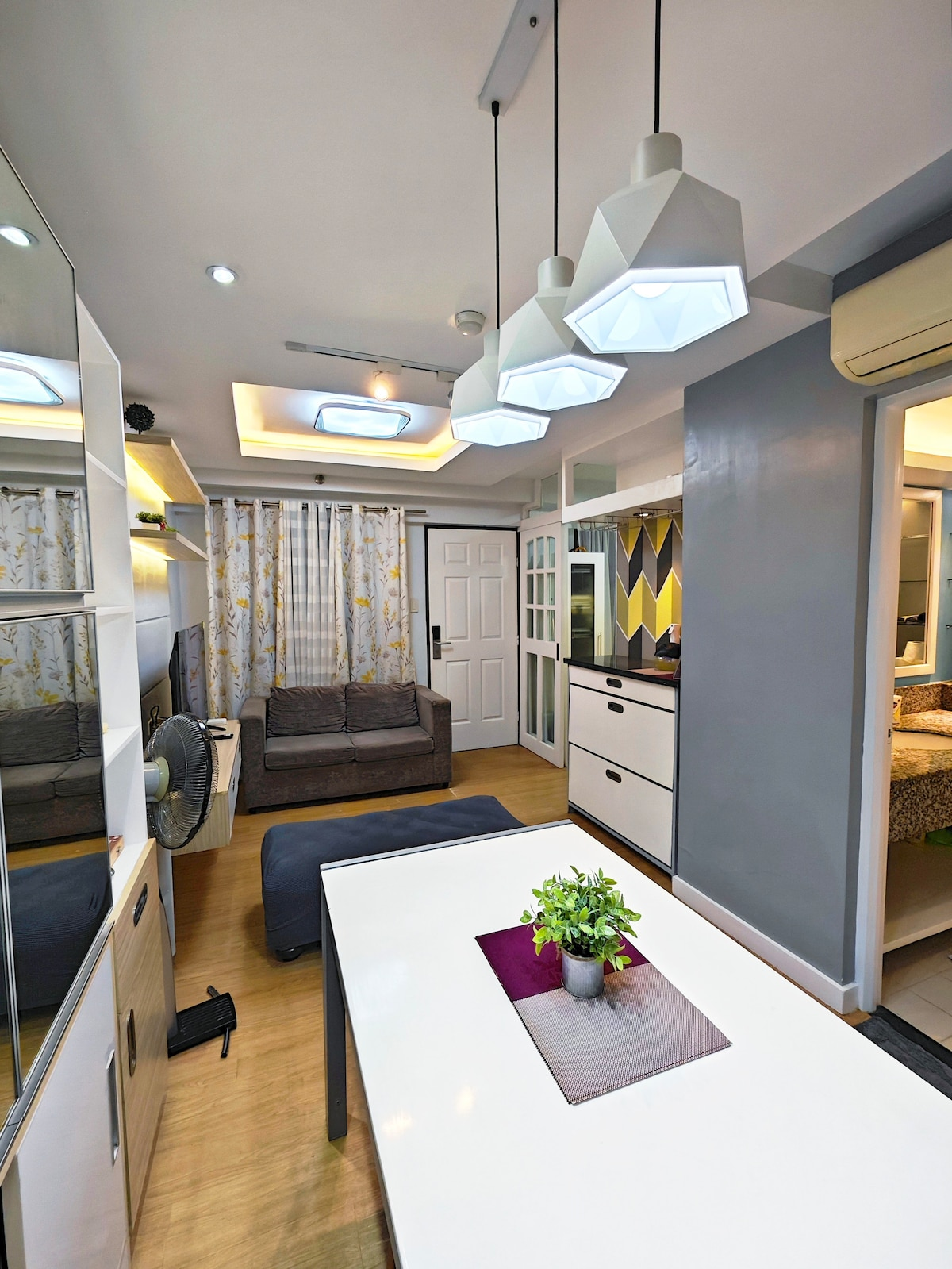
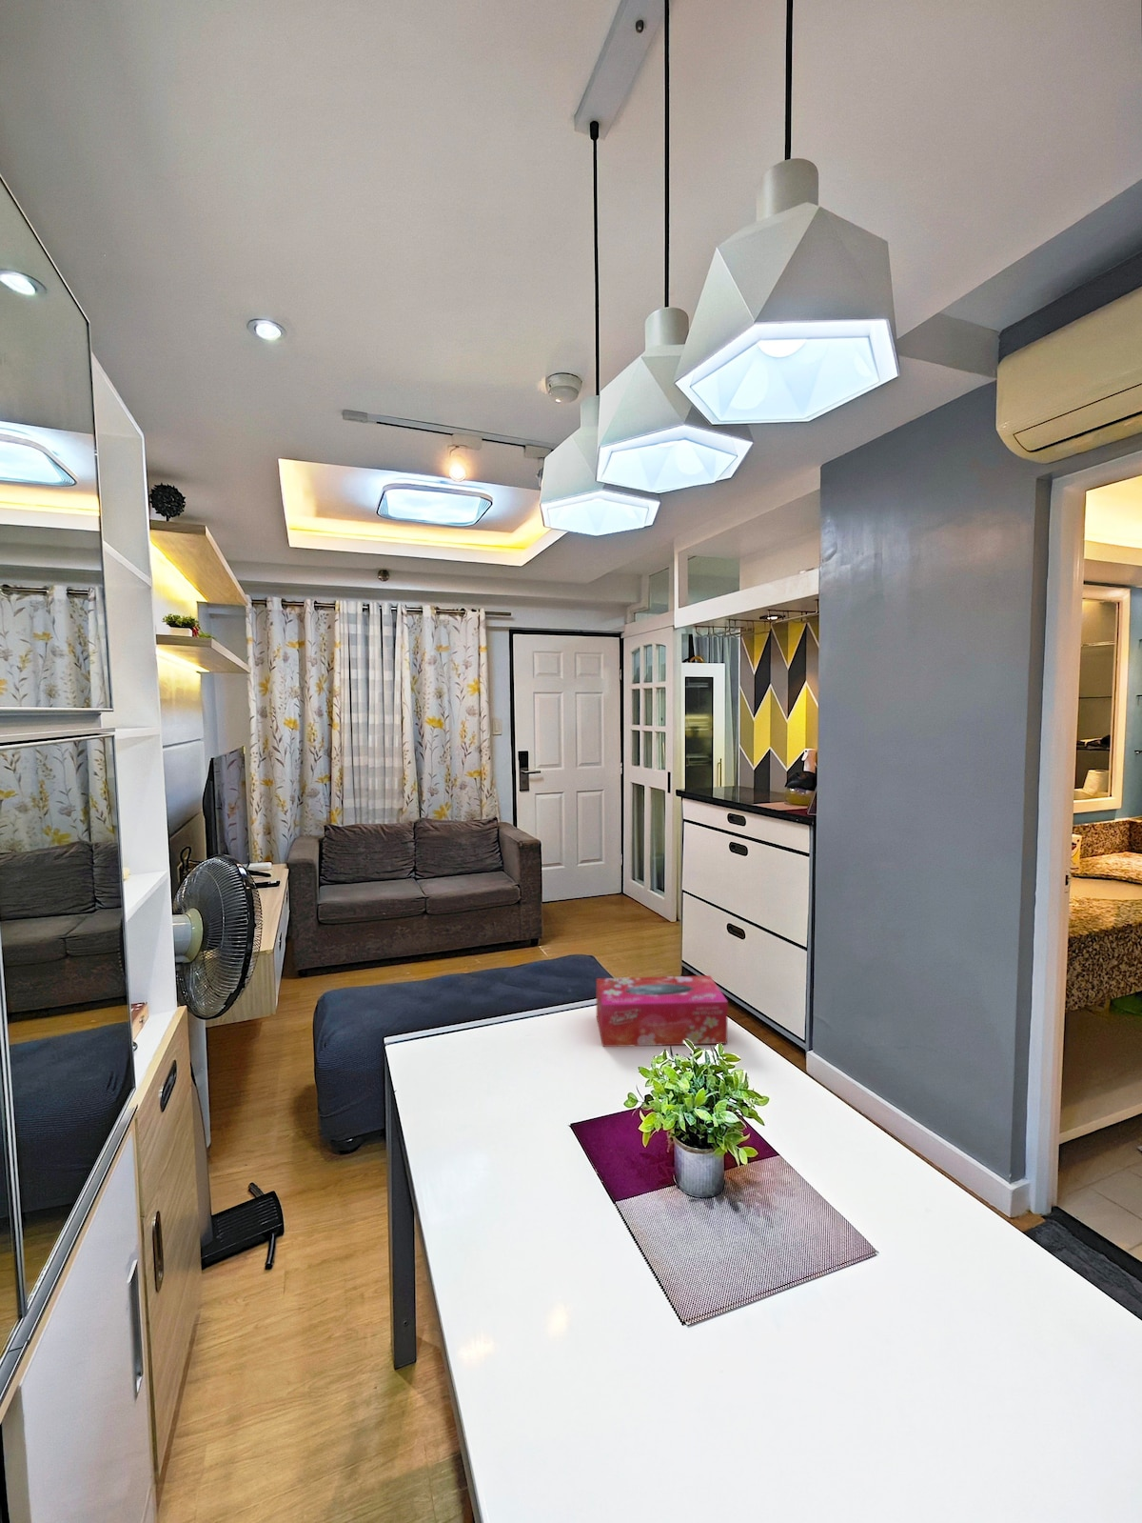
+ tissue box (659, 1009)
